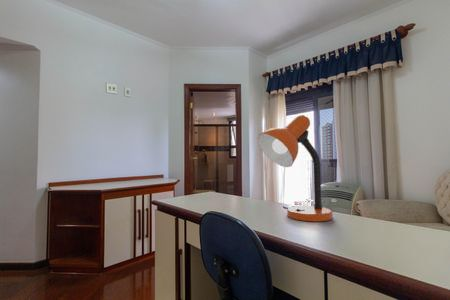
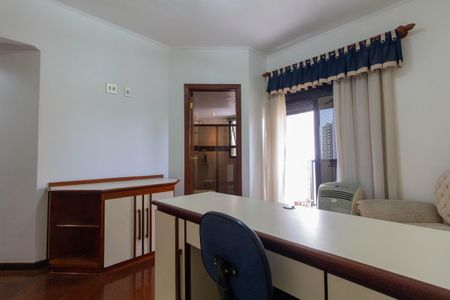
- desk lamp (292, 163)
